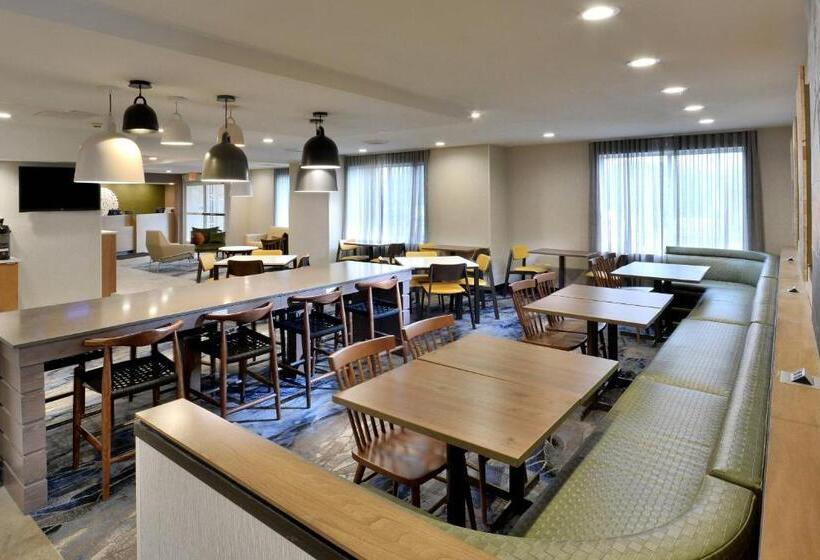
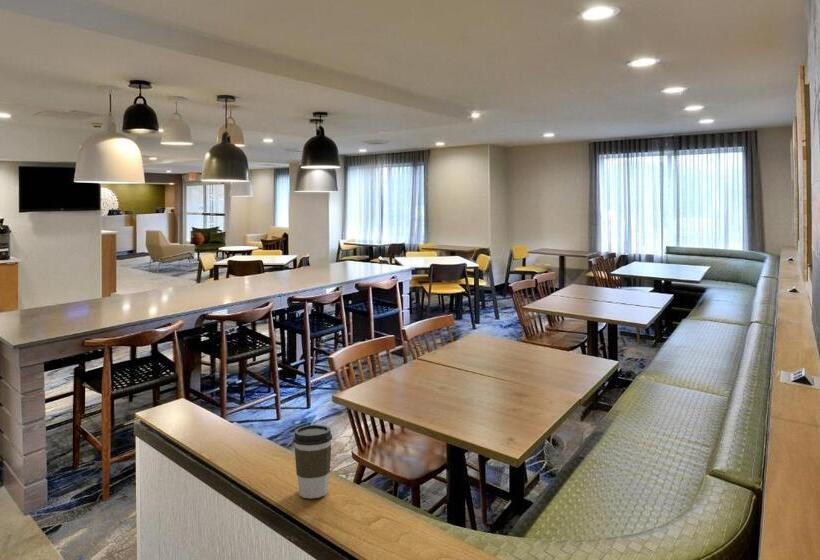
+ coffee cup (313, 461)
